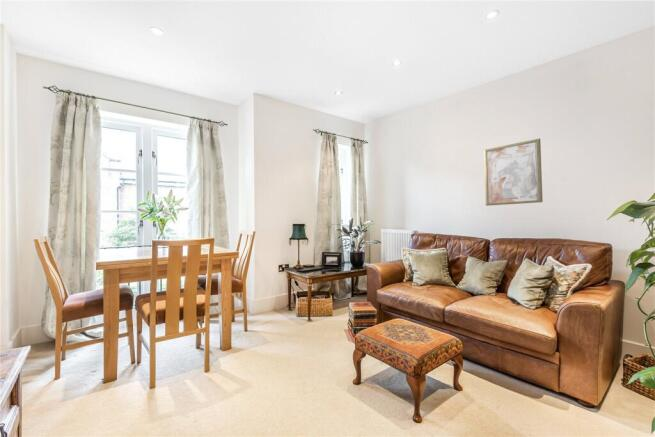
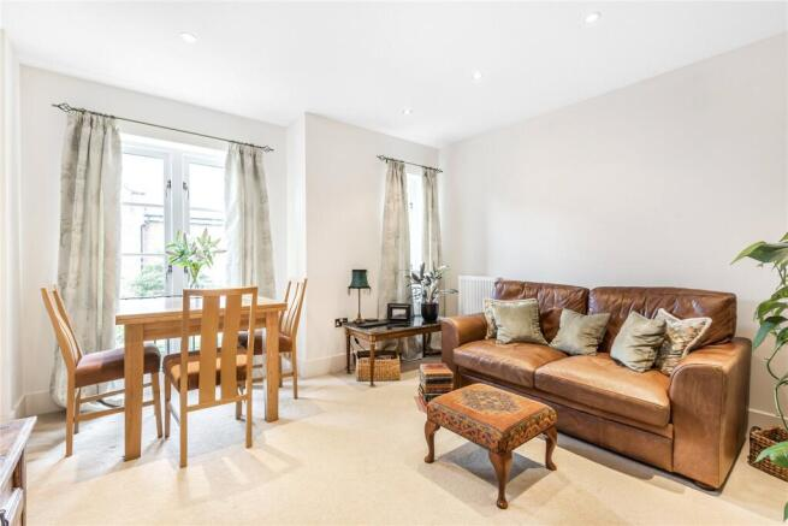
- wall art (511, 174)
